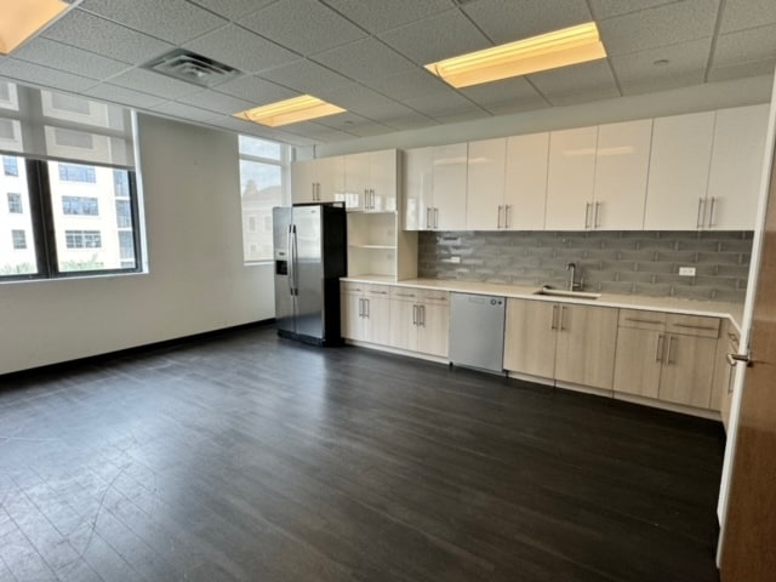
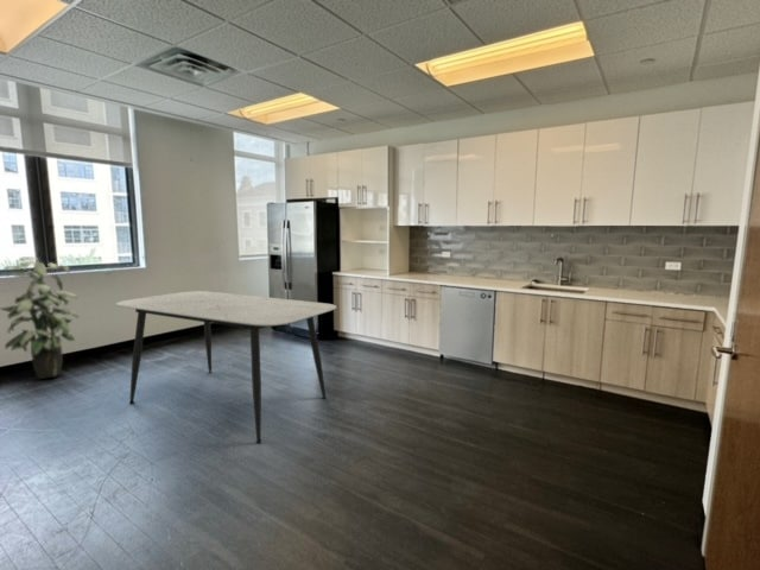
+ dining table (210, 353)
+ indoor plant (39, 317)
